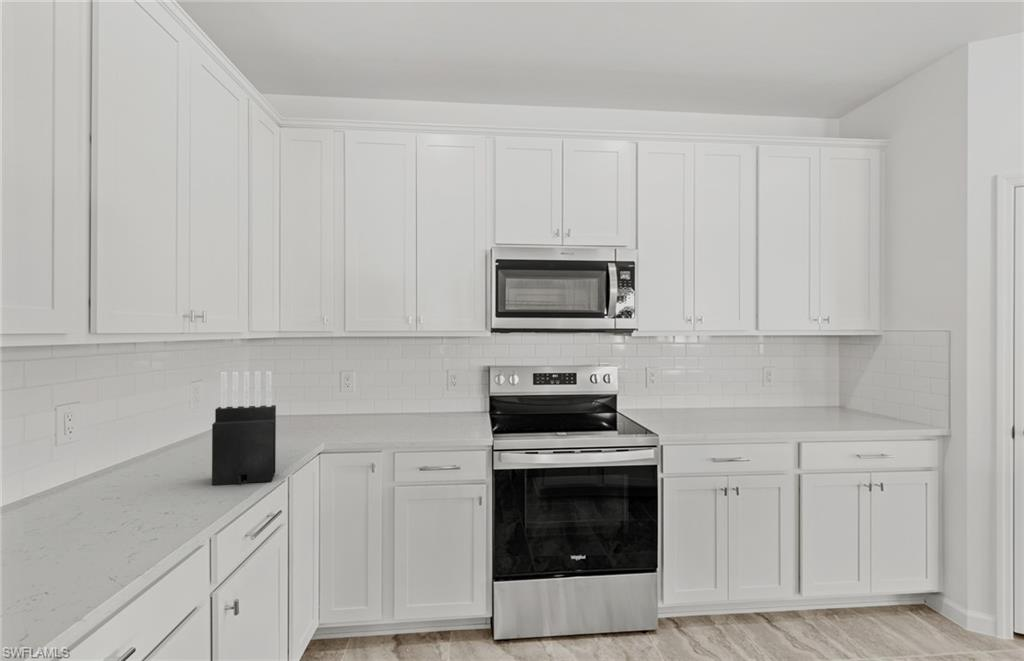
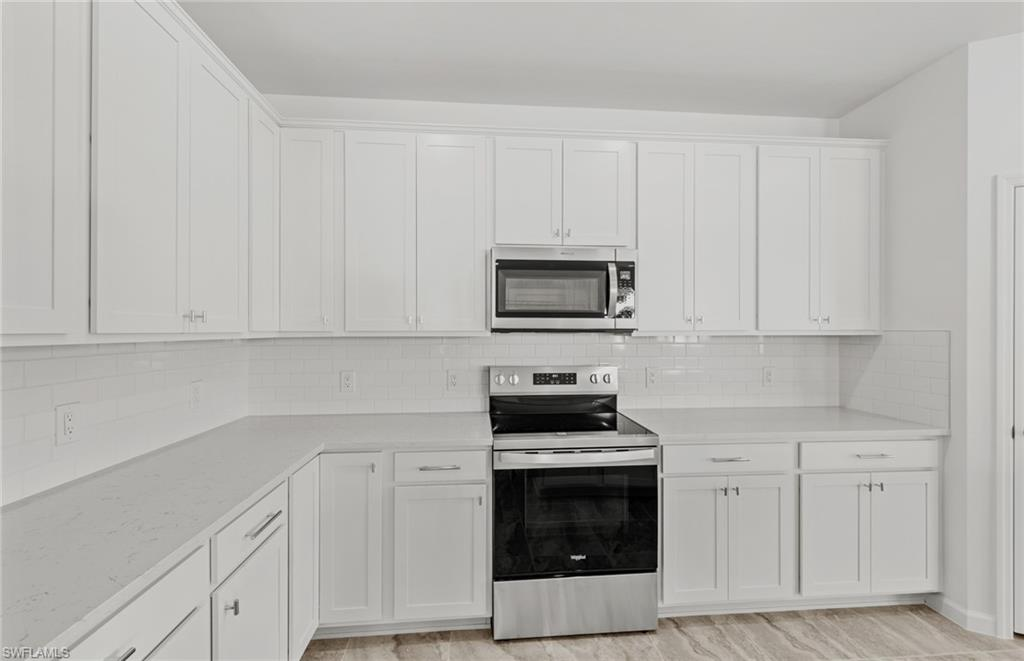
- knife block (244, 426)
